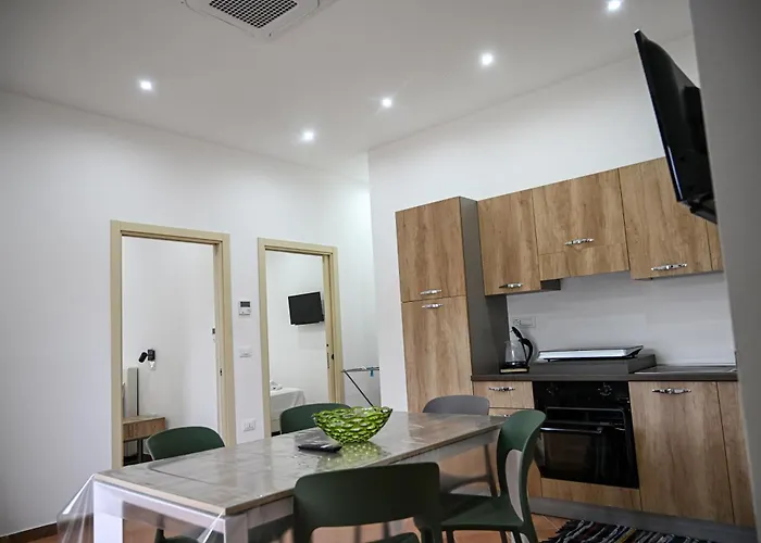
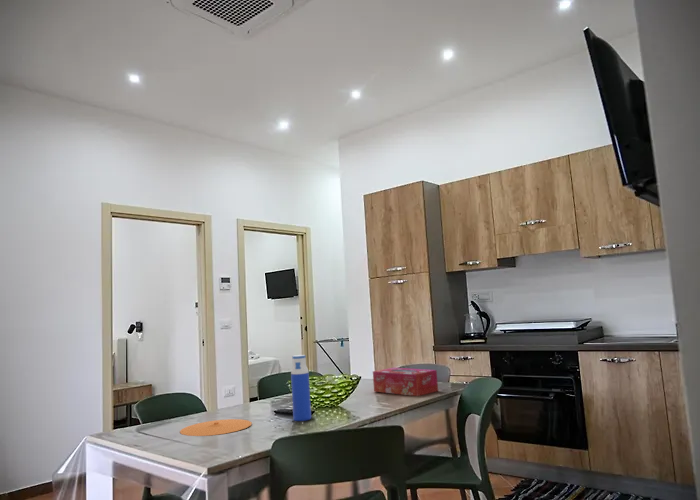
+ water bottle (300, 387)
+ plate (216, 424)
+ tissue box (404, 380)
